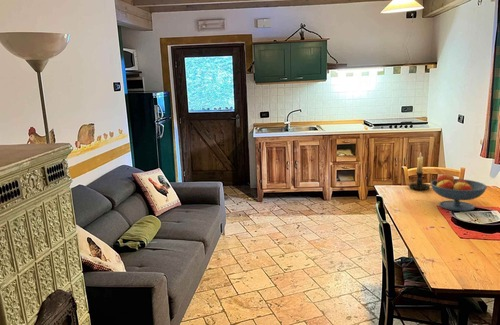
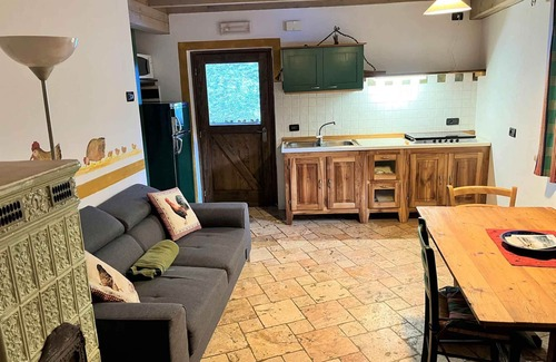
- candle holder (420, 170)
- fruit bowl (457, 191)
